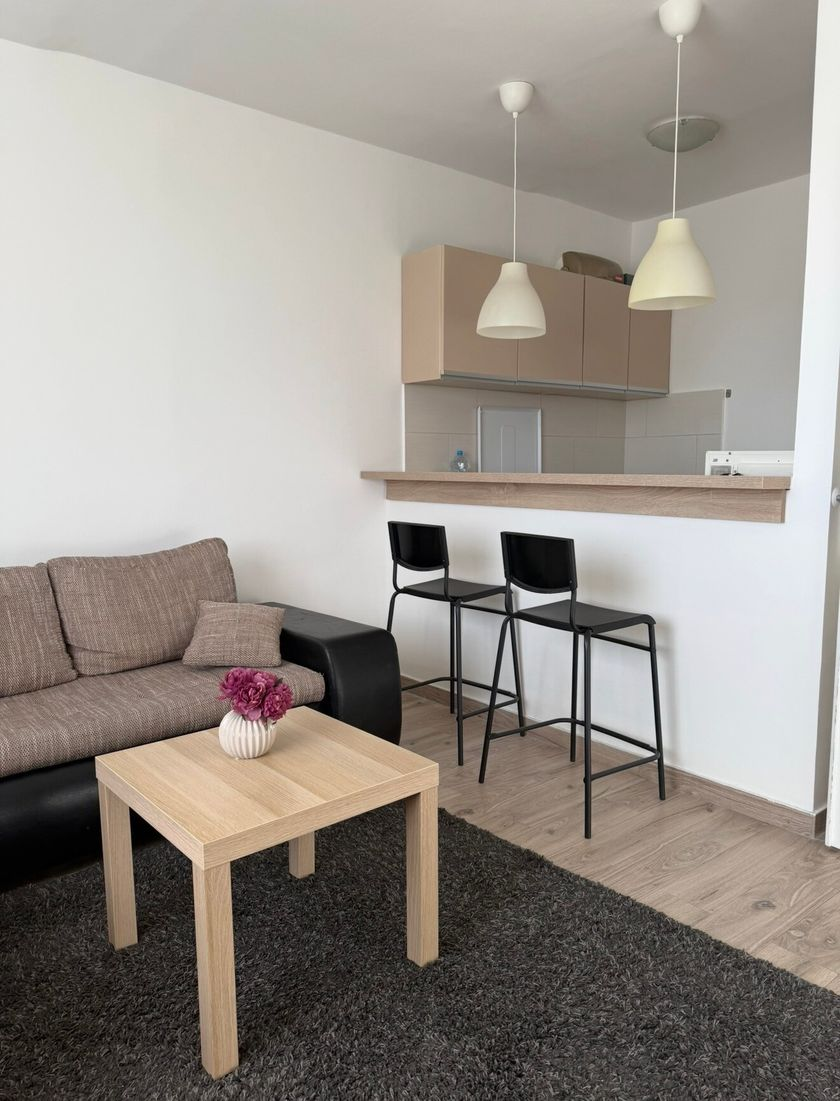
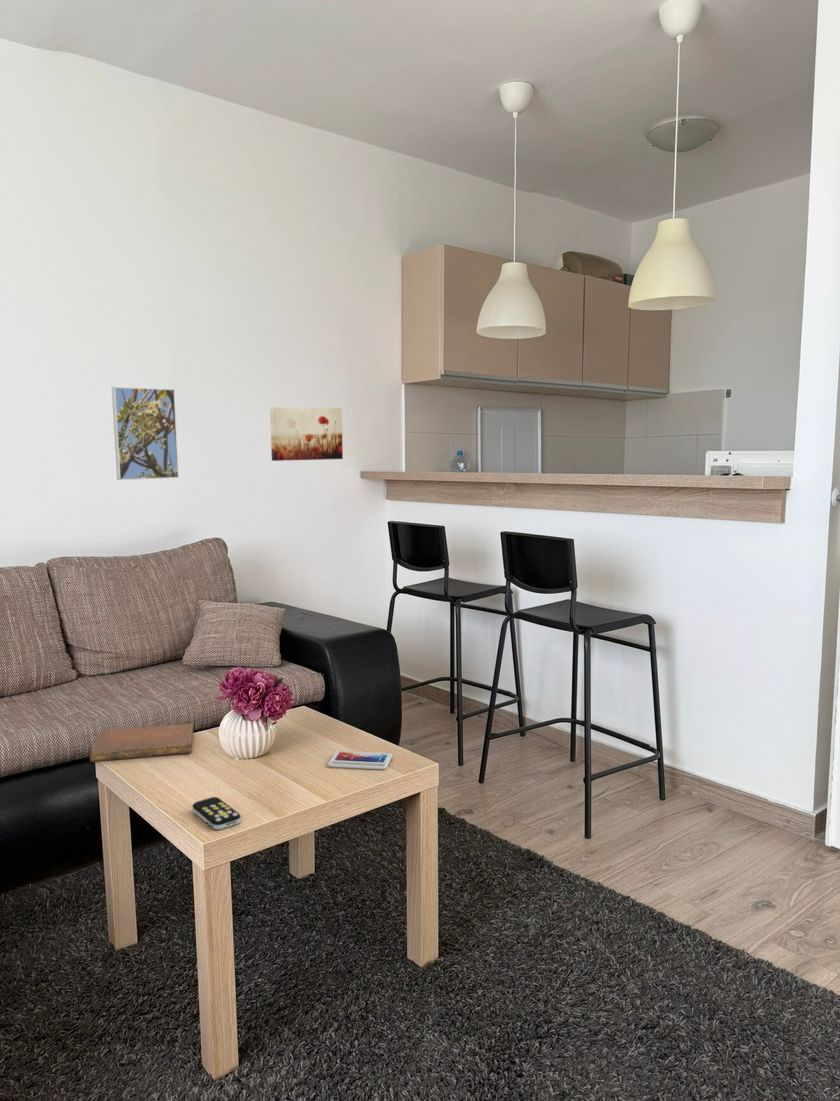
+ smartphone (360, 759)
+ wall art (307, 433)
+ remote control (216, 812)
+ notebook (144, 741)
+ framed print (146, 433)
